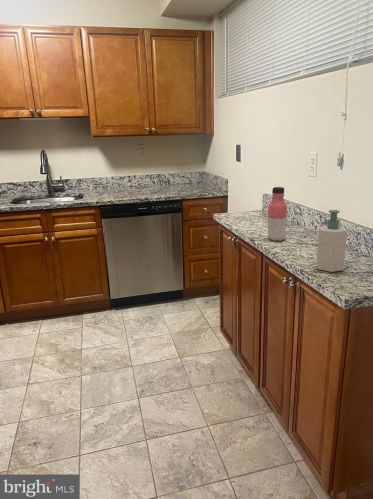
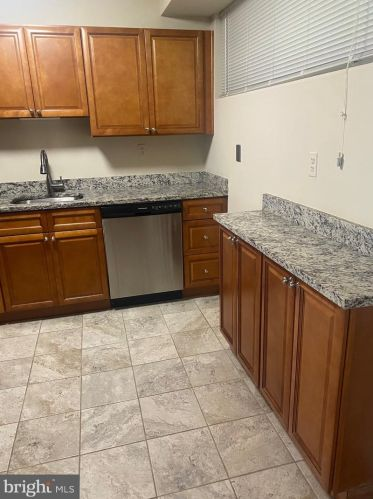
- soap bottle (331, 239)
- water bottle (277, 213)
